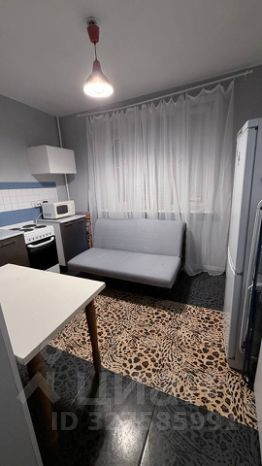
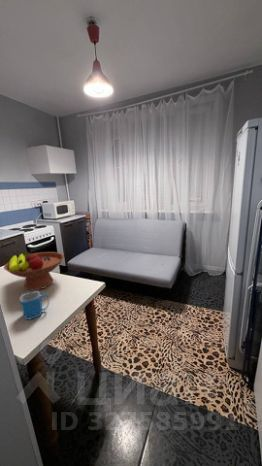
+ mug (35, 304)
+ fruit bowl (36, 267)
